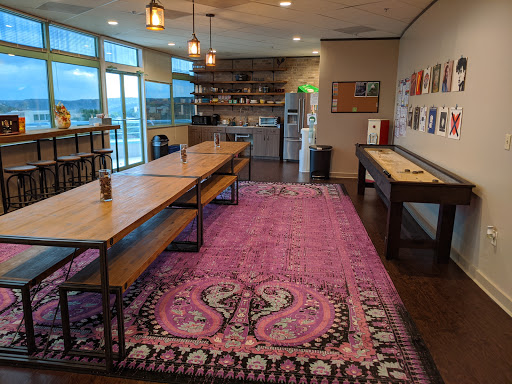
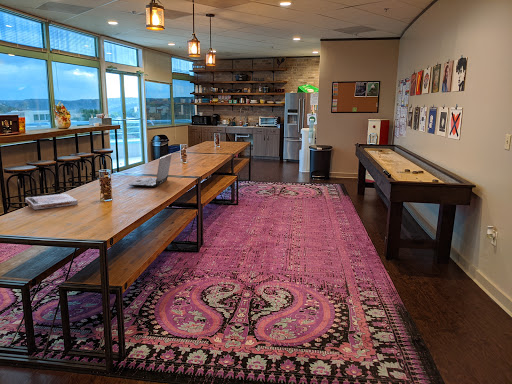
+ board game (51, 200)
+ laptop computer (157, 172)
